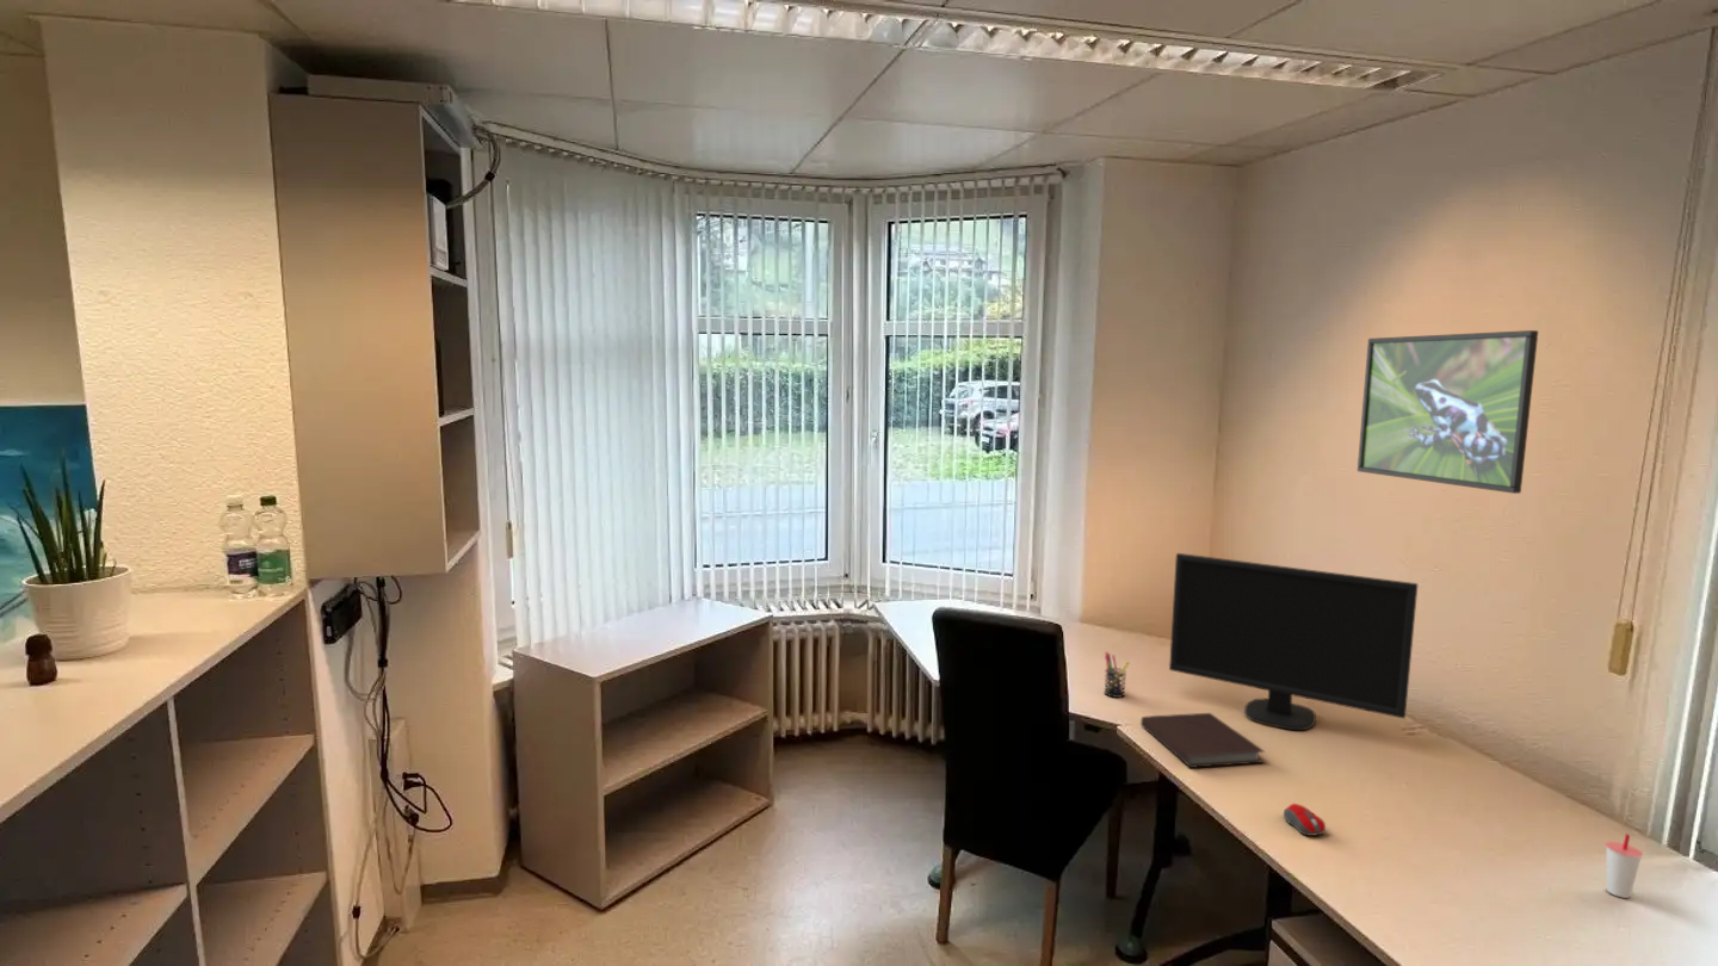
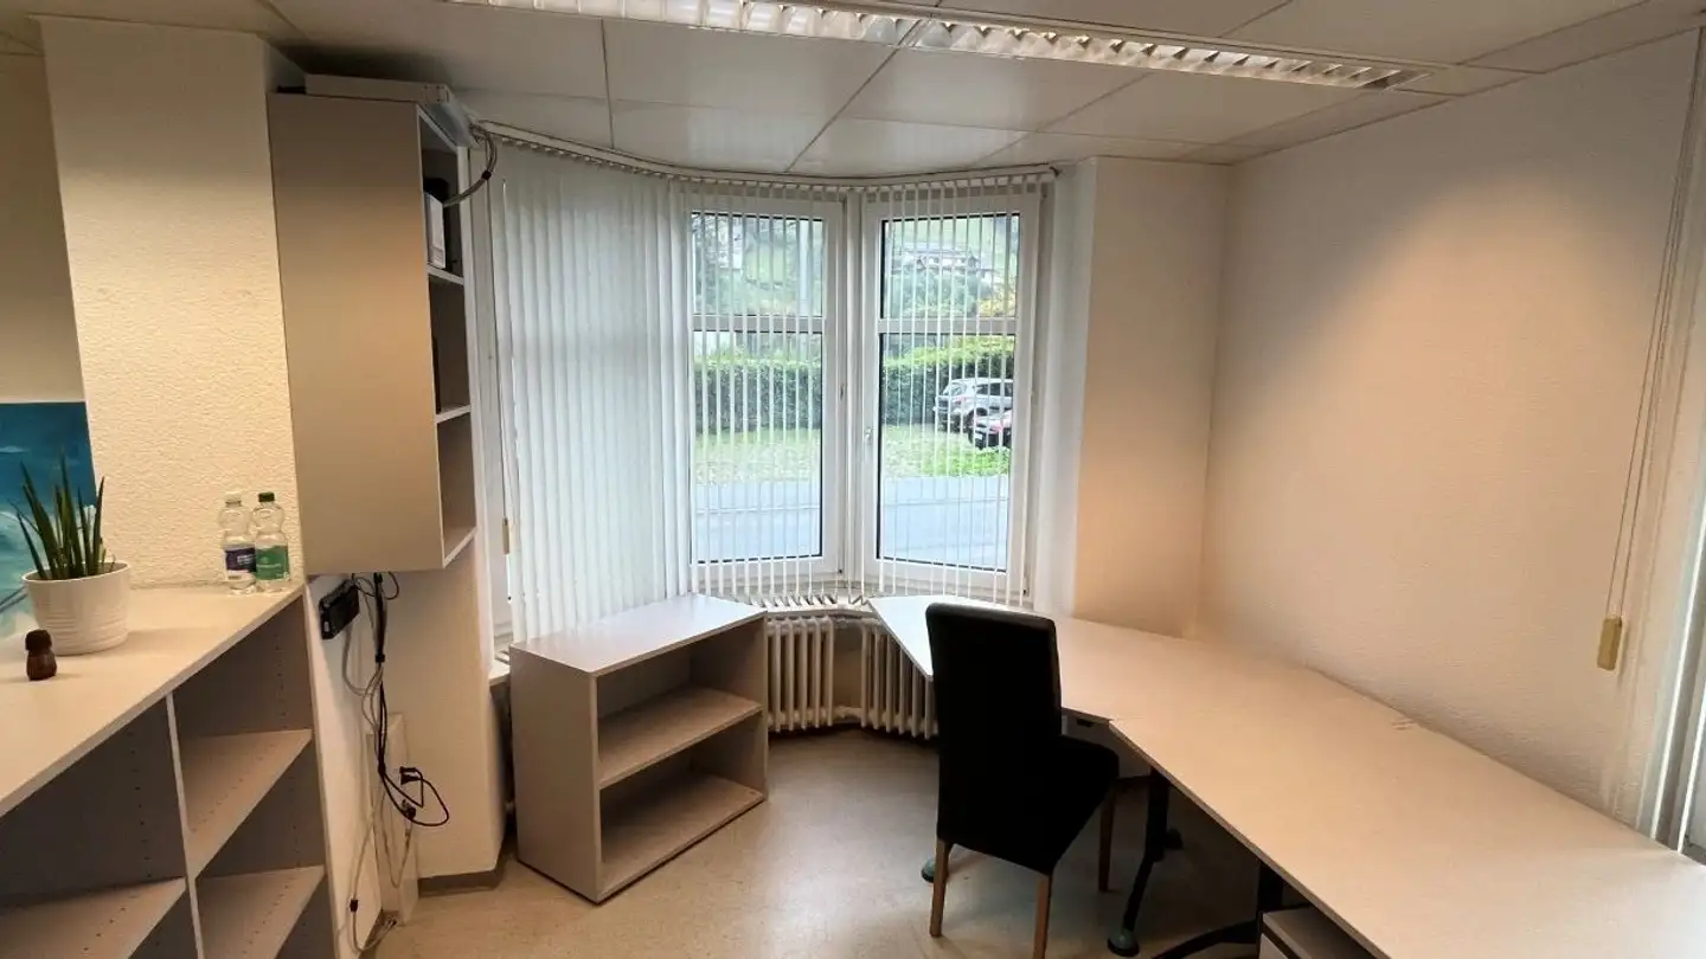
- cup (1621, 862)
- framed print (1436, 408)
- notebook (1199, 738)
- computer mouse (1304, 817)
- monitor (1285, 640)
- pen holder (1113, 674)
